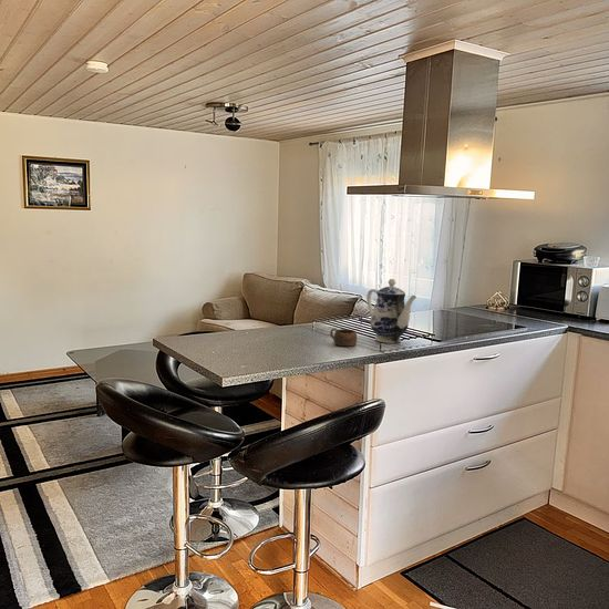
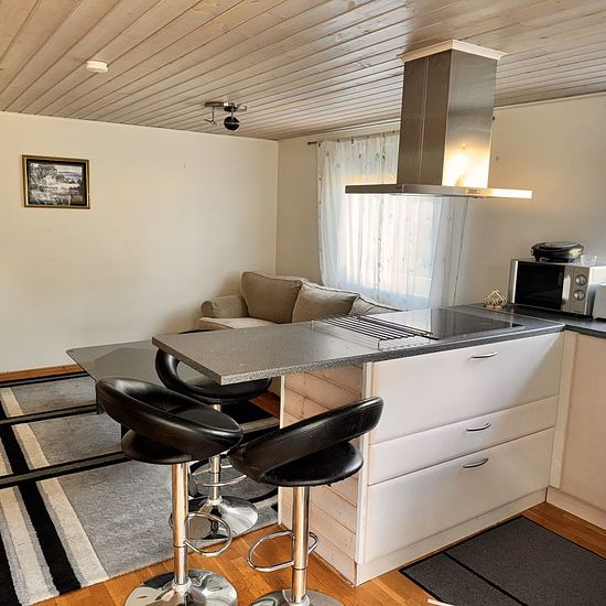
- teapot (390, 309)
- cup (342, 337)
